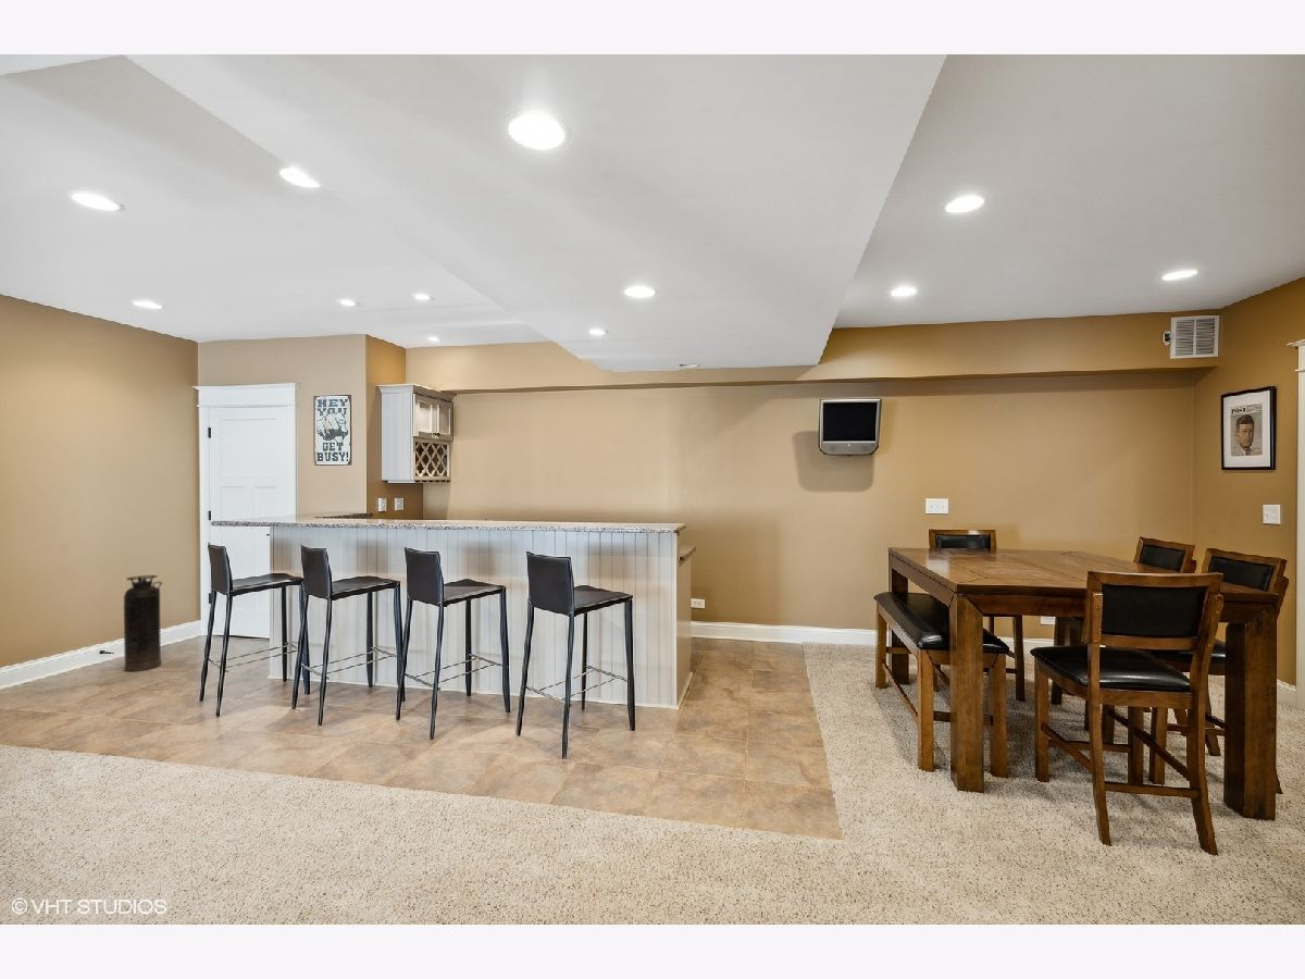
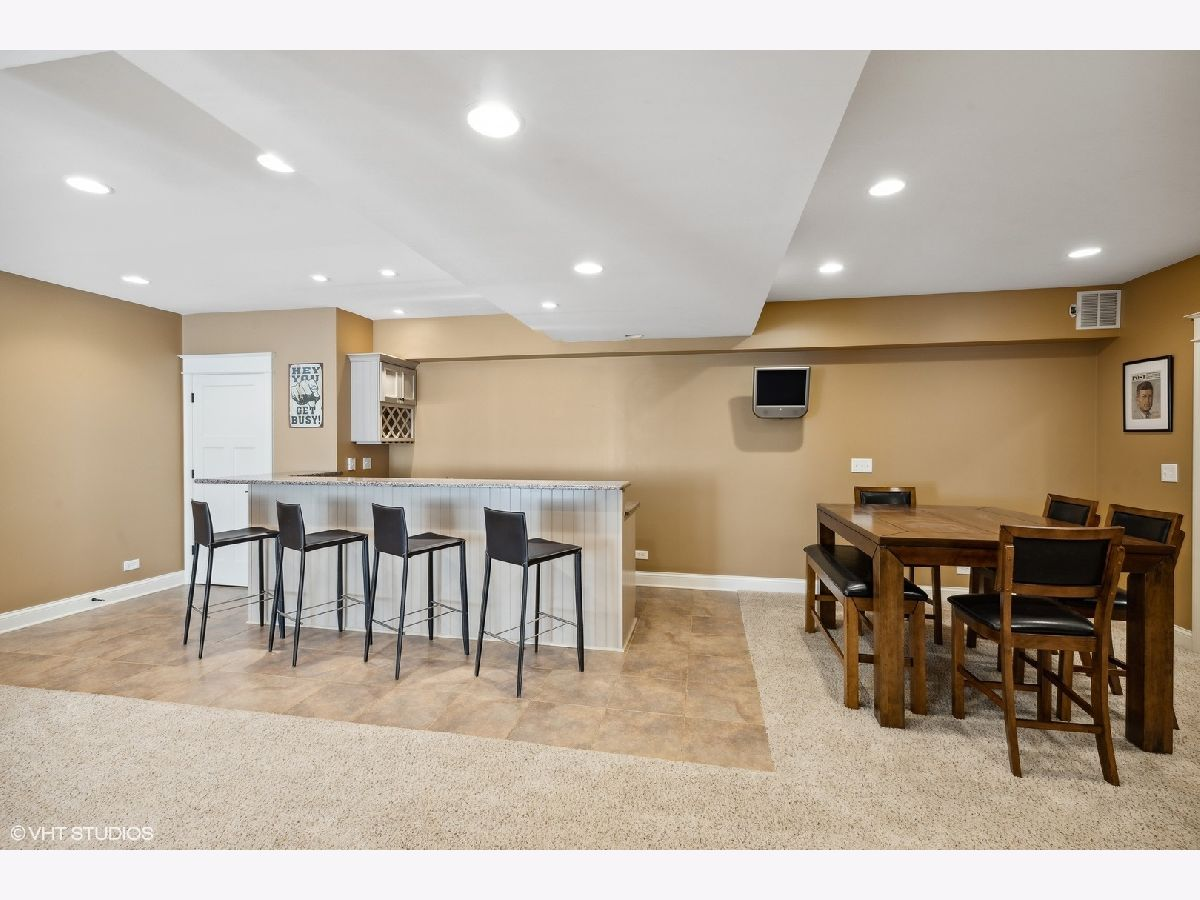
- fire extinguisher (142, 621)
